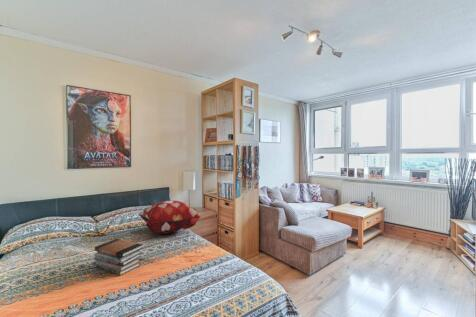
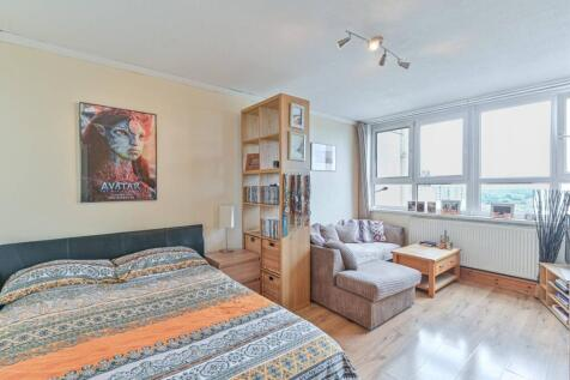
- book stack (118, 255)
- decorative pillow (169, 215)
